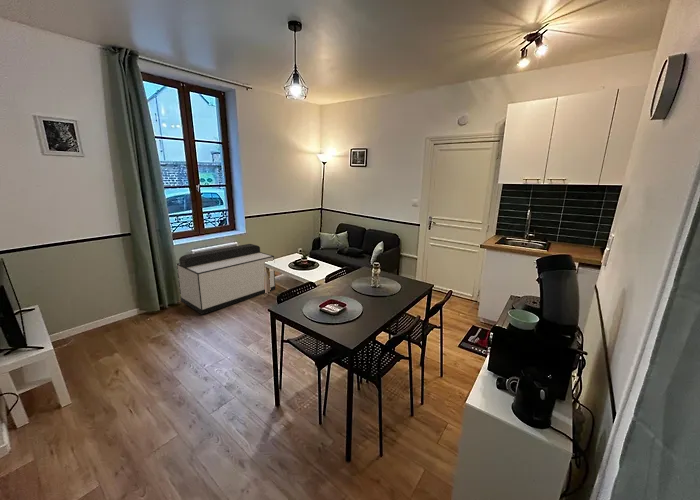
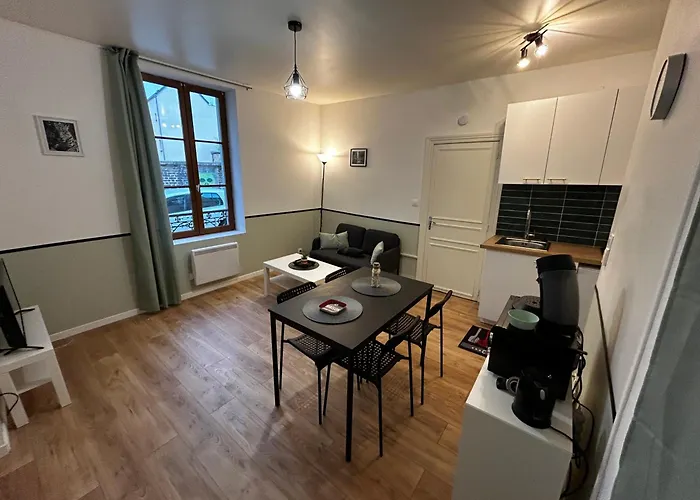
- storage bench (228, 273)
